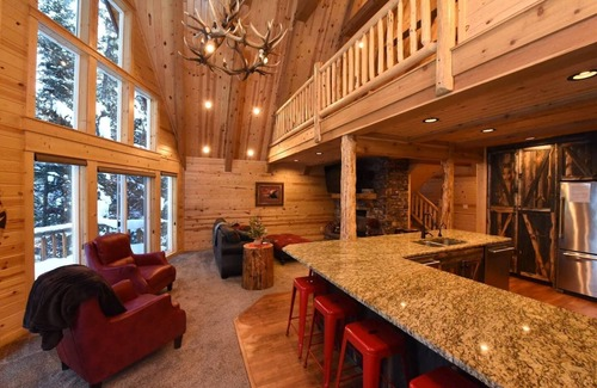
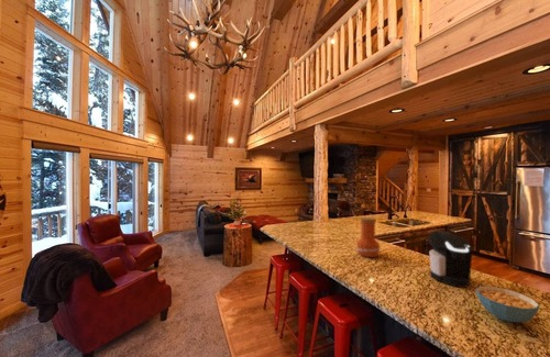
+ vase (367, 236)
+ cereal bowl (505, 306)
+ coffee maker (450, 256)
